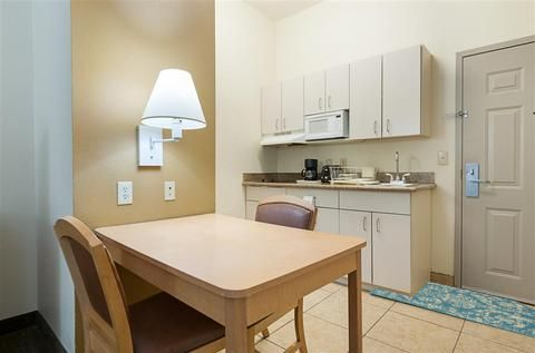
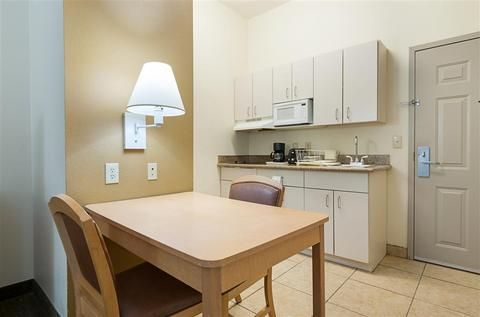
- rug (459, 301)
